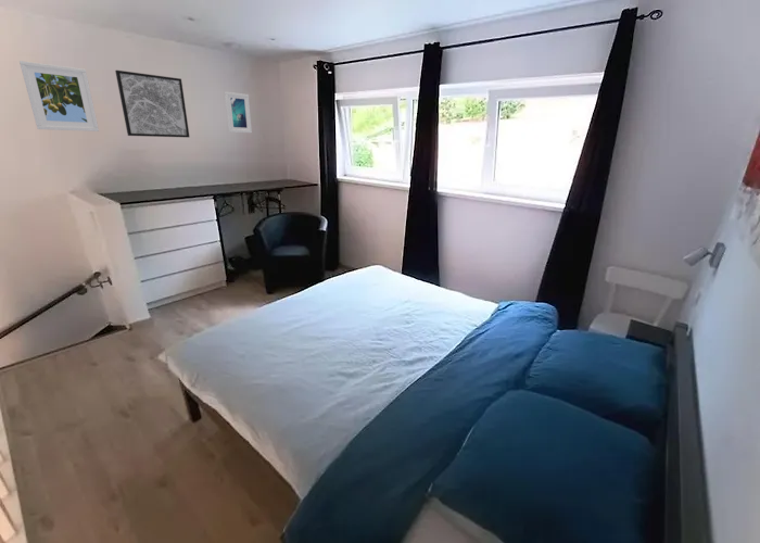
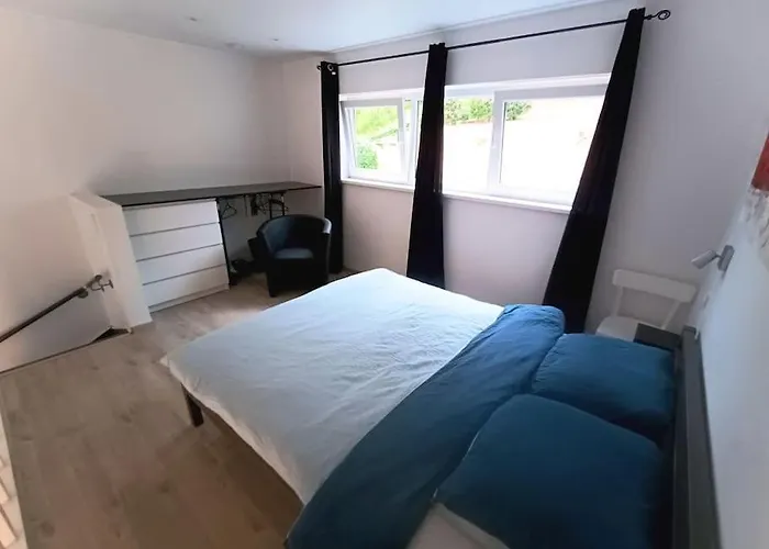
- wall art (155, 106)
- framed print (238, 113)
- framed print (62, 98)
